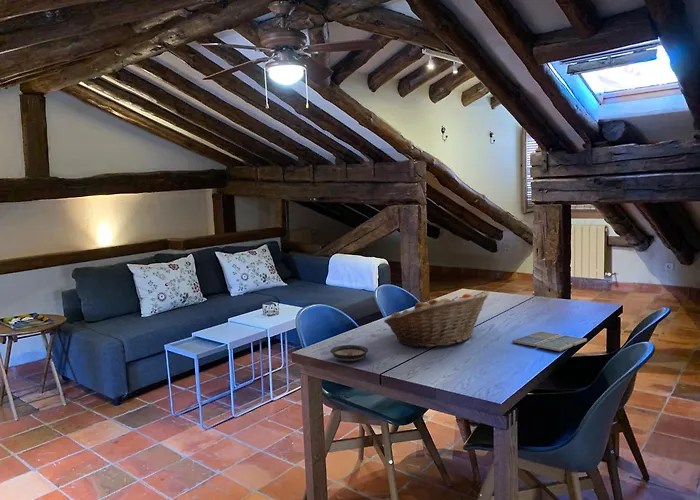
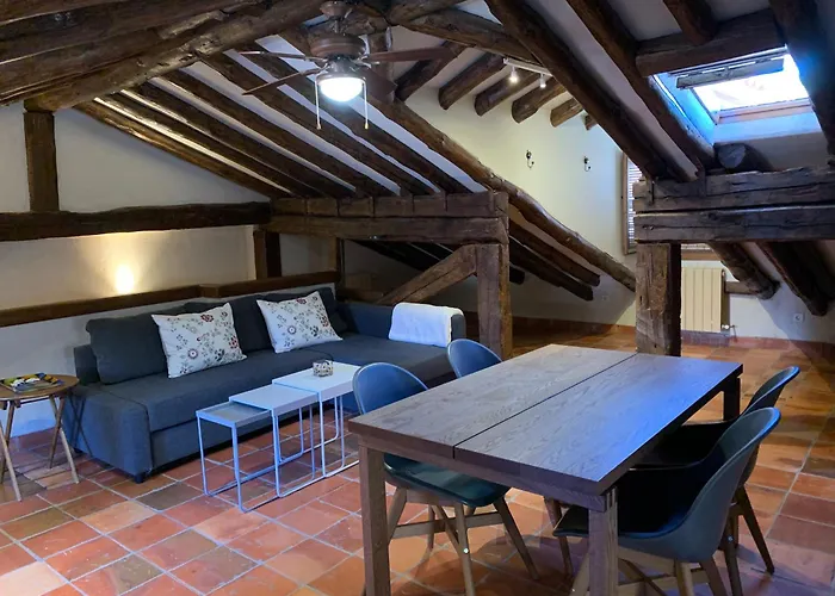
- drink coaster (549, 340)
- saucer (349, 354)
- fruit basket (438, 315)
